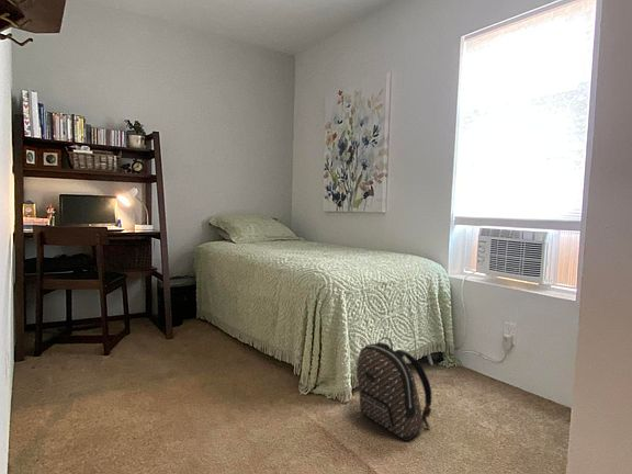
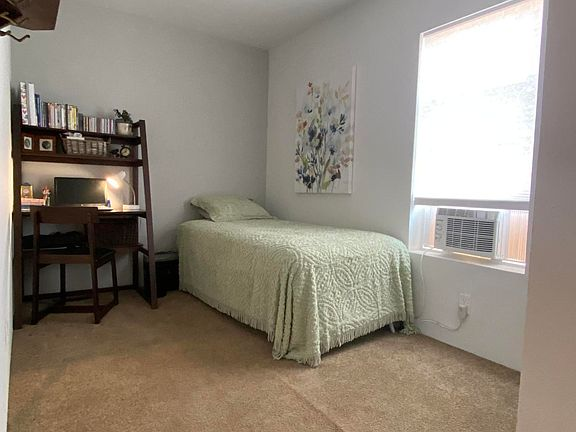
- backpack (391, 380)
